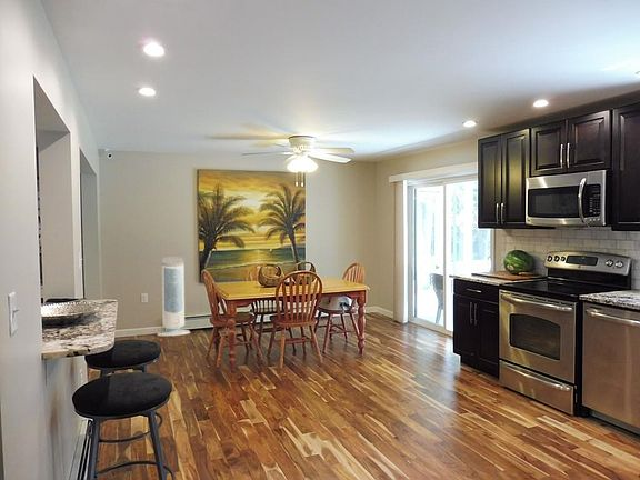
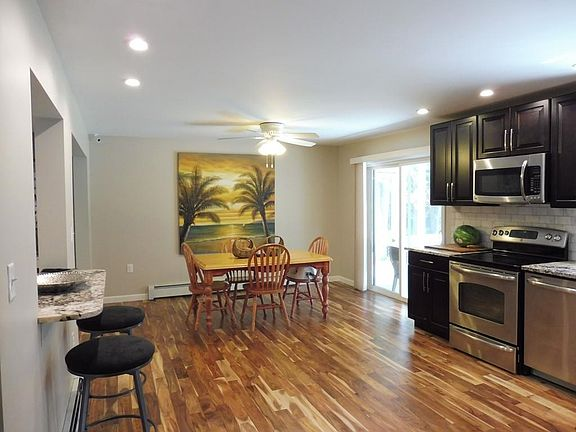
- air purifier (172, 294)
